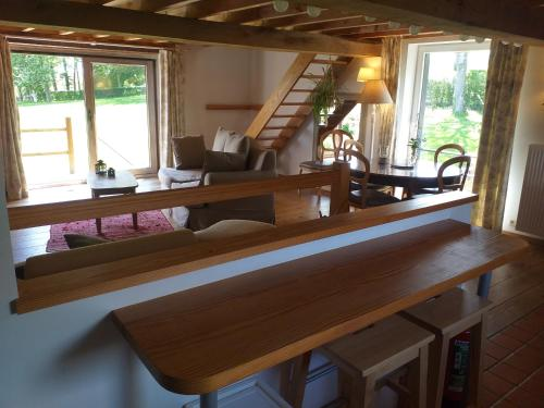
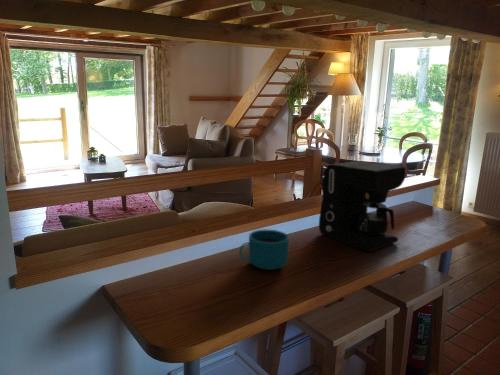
+ cup (262, 251)
+ coffee maker (362, 202)
